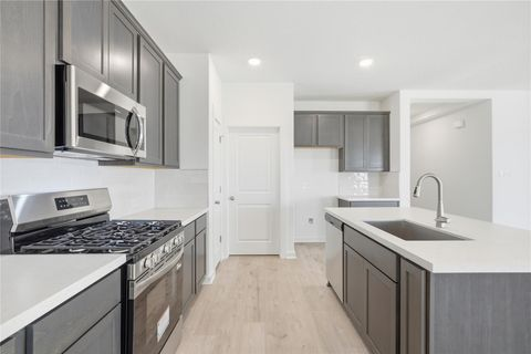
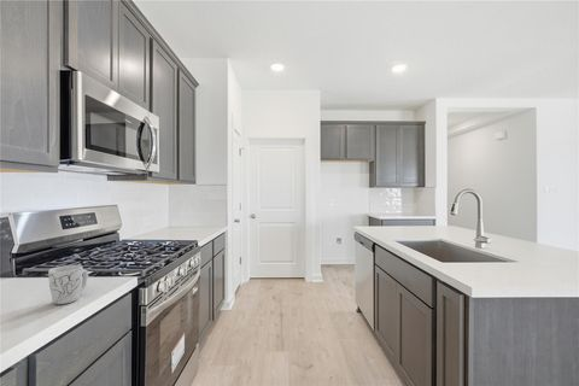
+ mug (70, 282)
